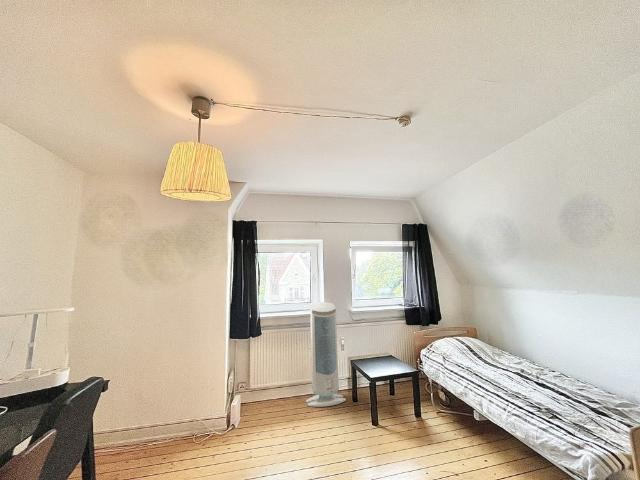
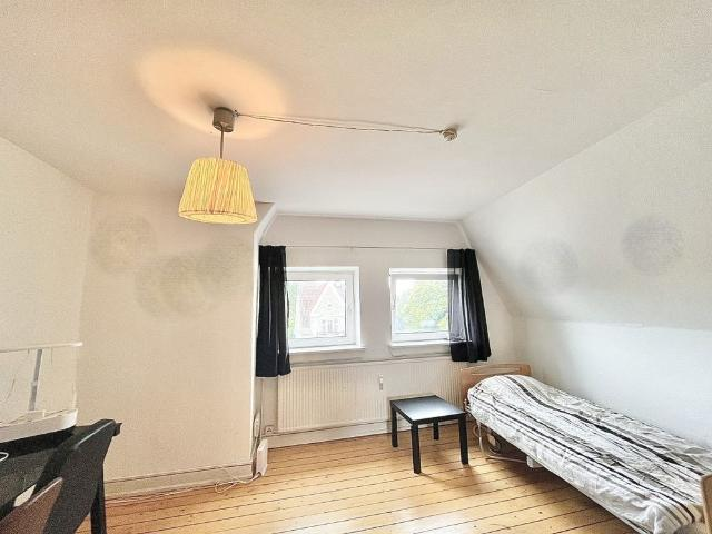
- air purifier (324, 350)
